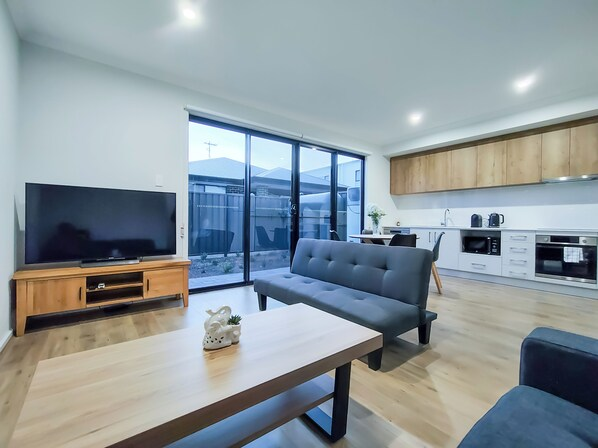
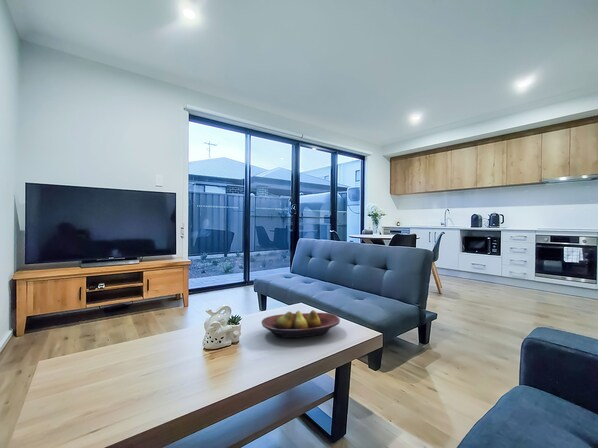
+ fruit bowl (301, 321)
